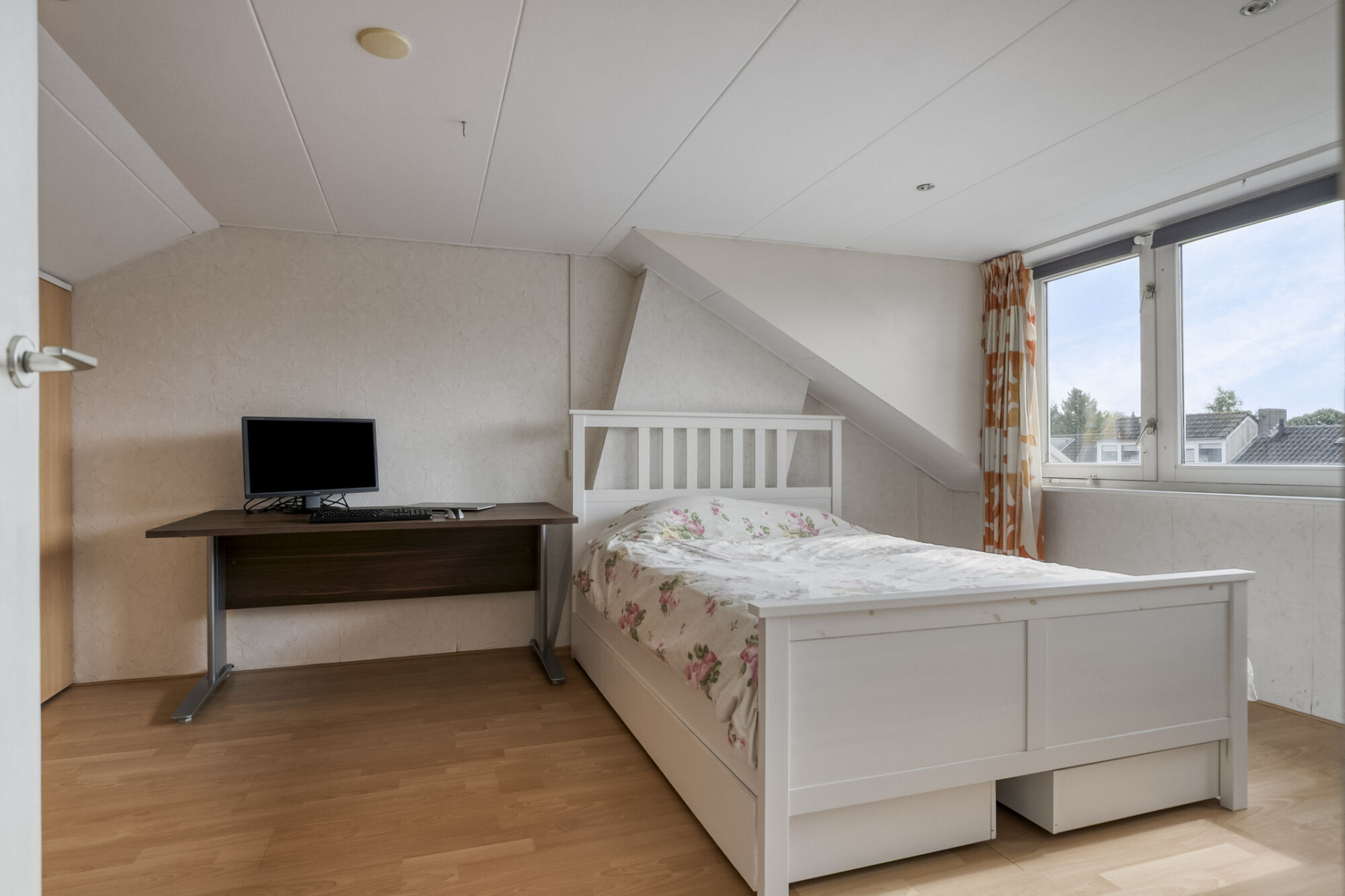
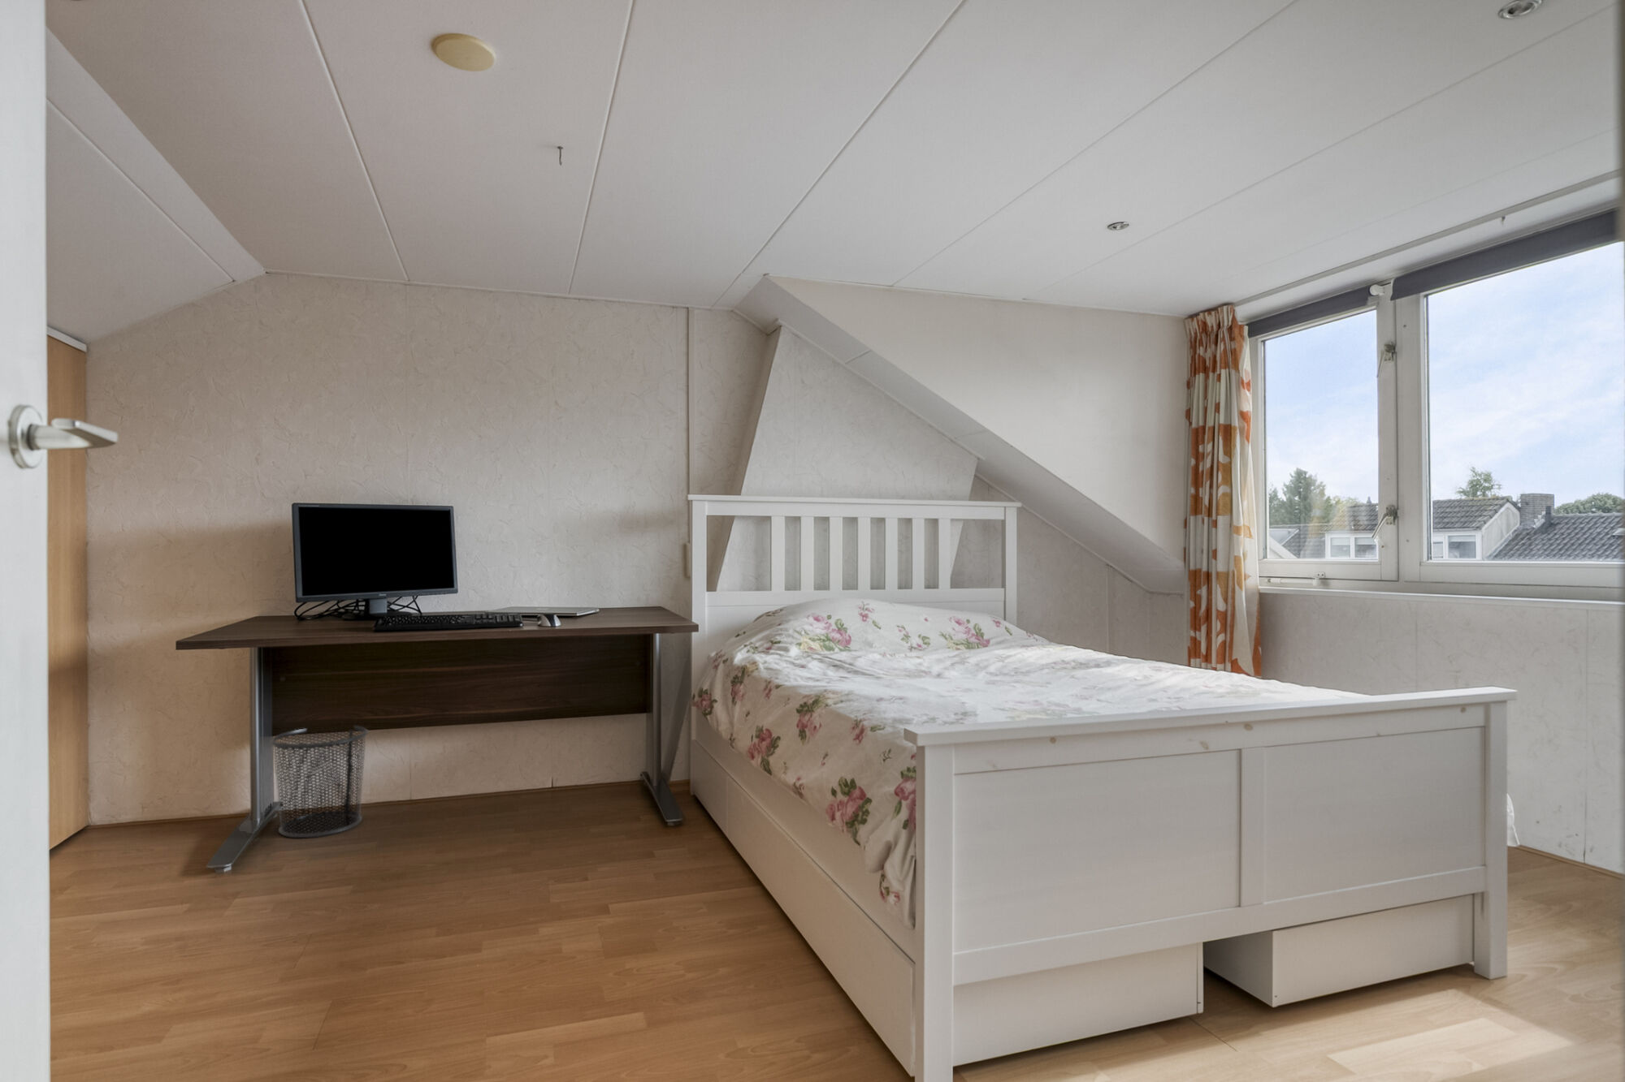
+ waste bin (320, 779)
